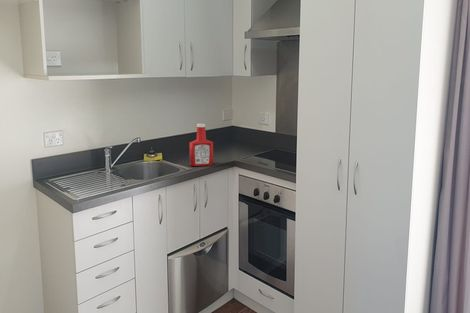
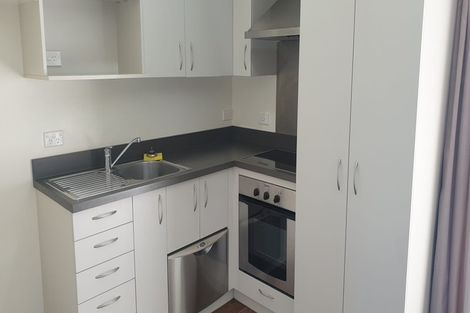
- soap bottle (201, 144)
